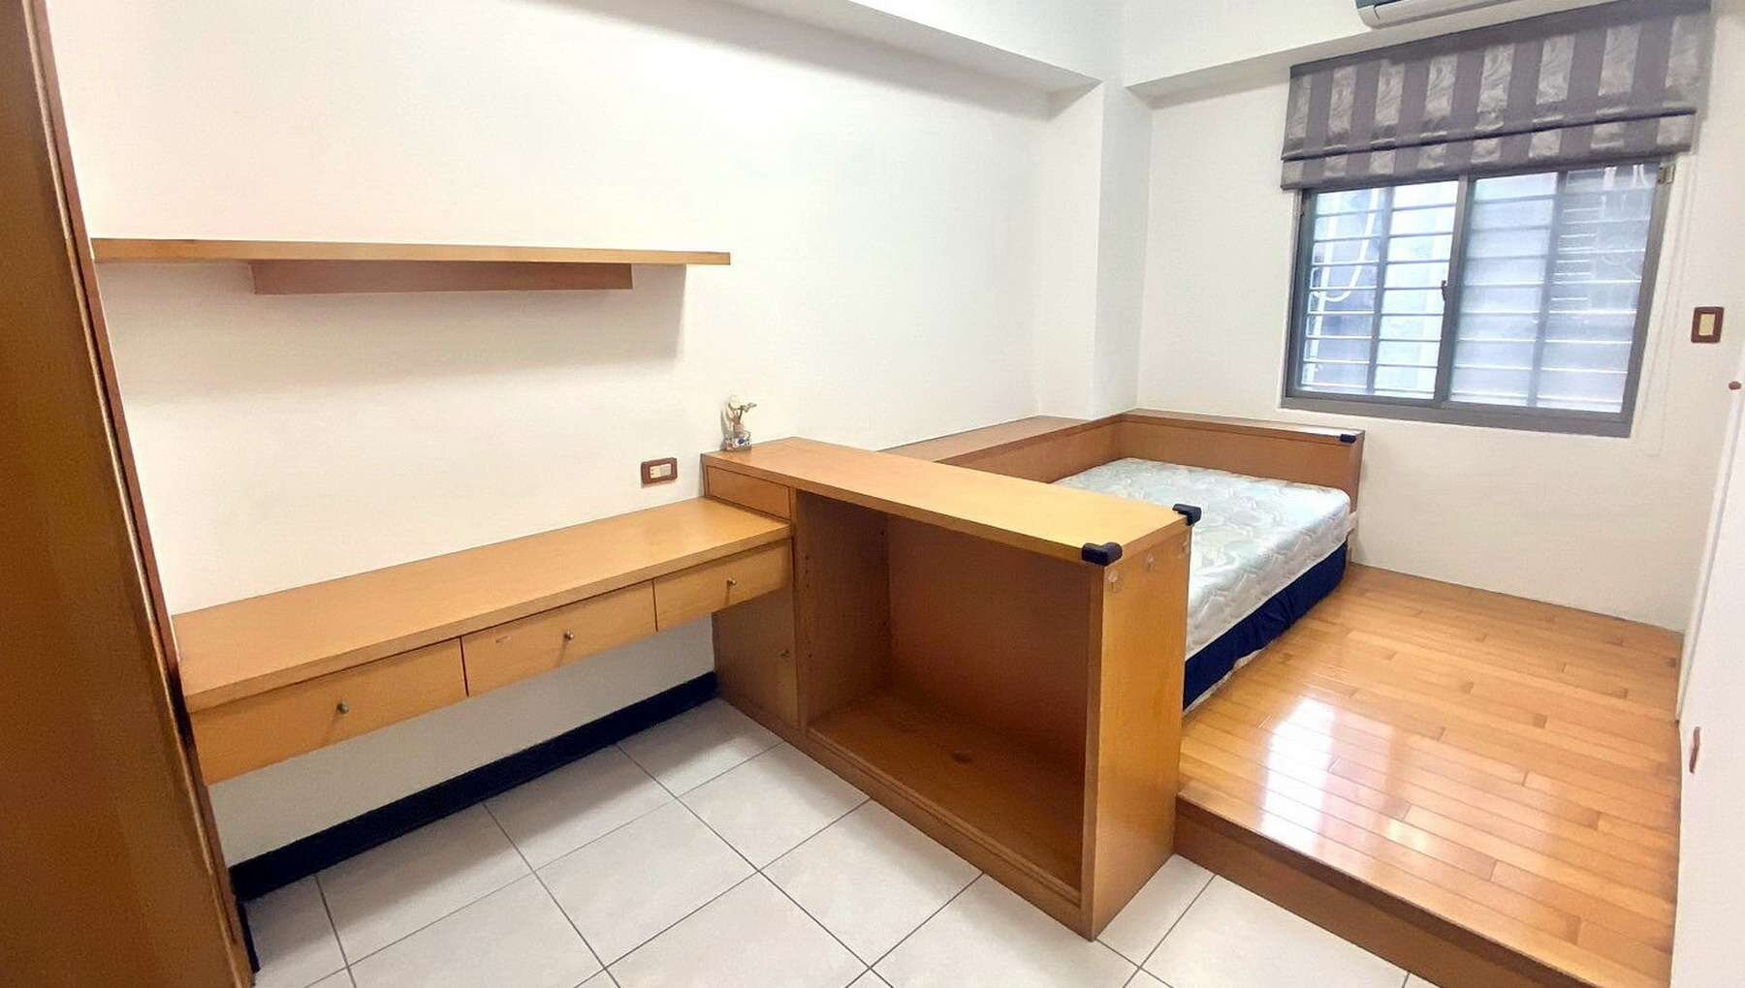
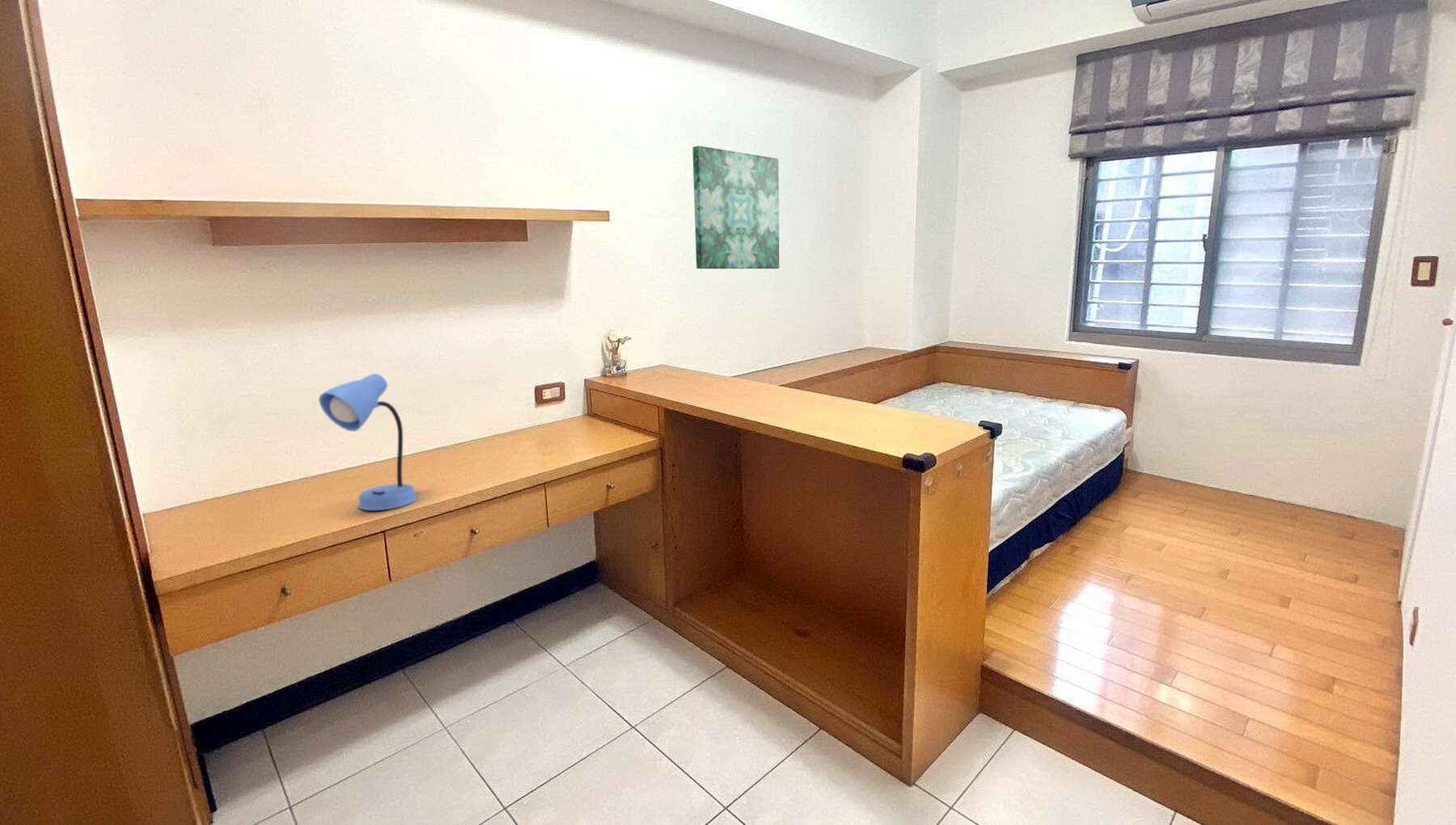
+ wall art (739, 211)
+ desk lamp (358, 429)
